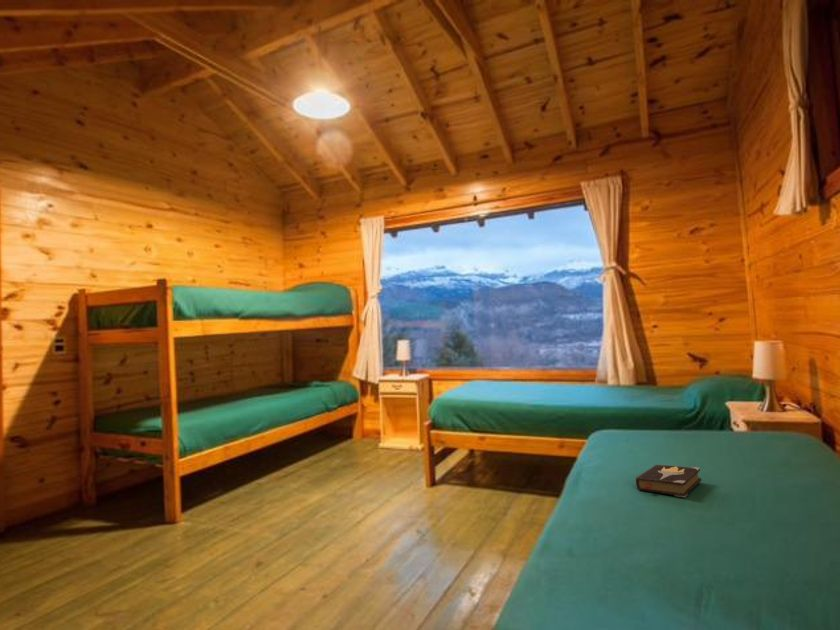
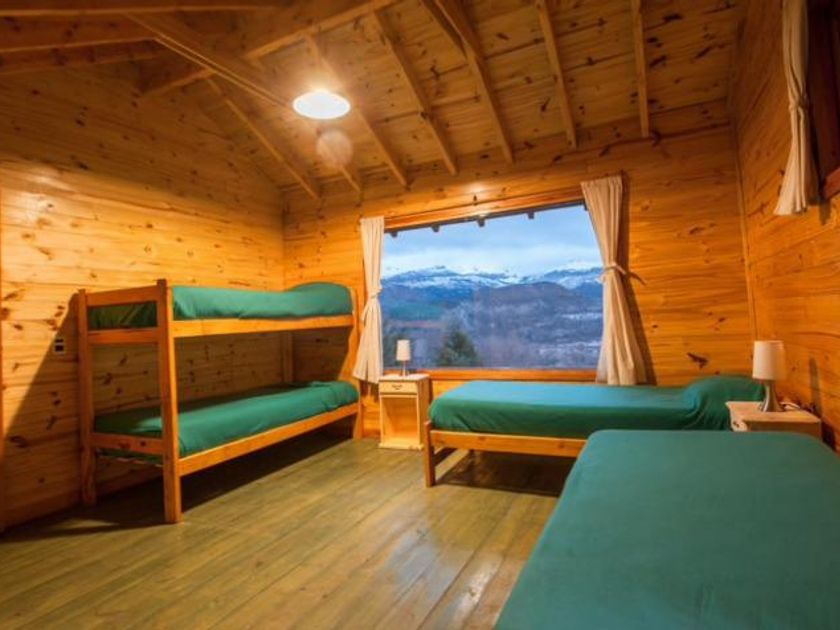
- hardback book (669, 478)
